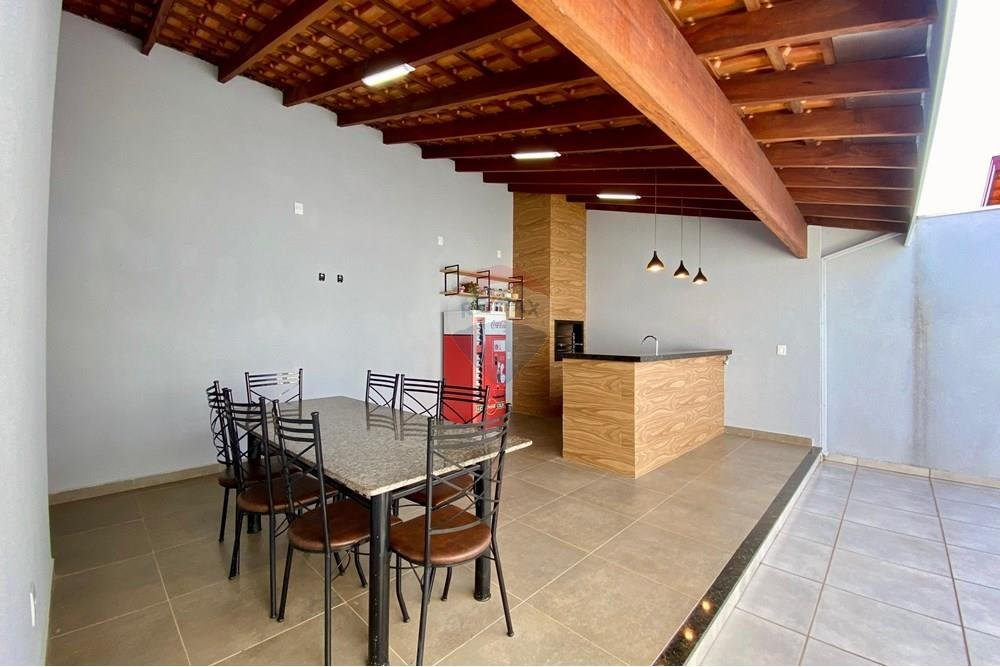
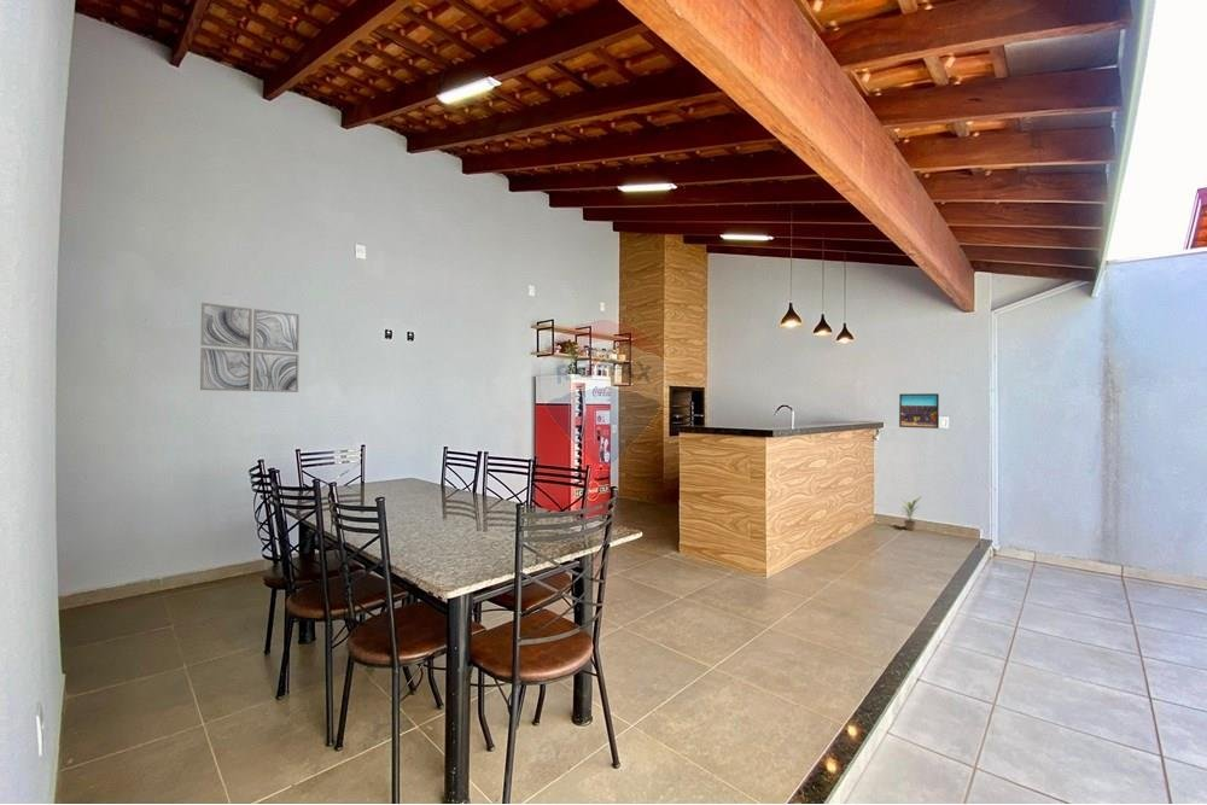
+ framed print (919, 410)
+ potted plant (910, 513)
+ wall art (251, 348)
